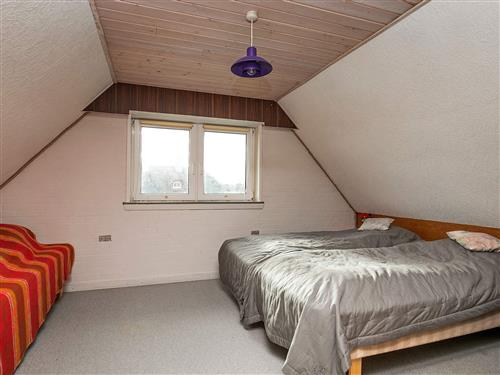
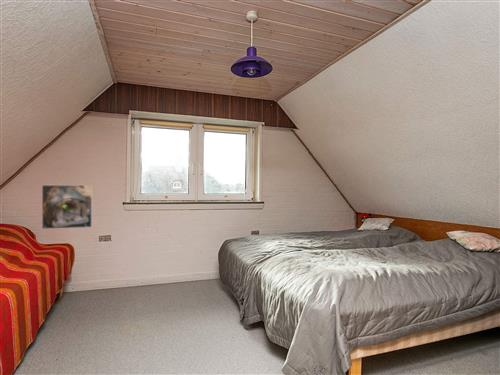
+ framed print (67, 206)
